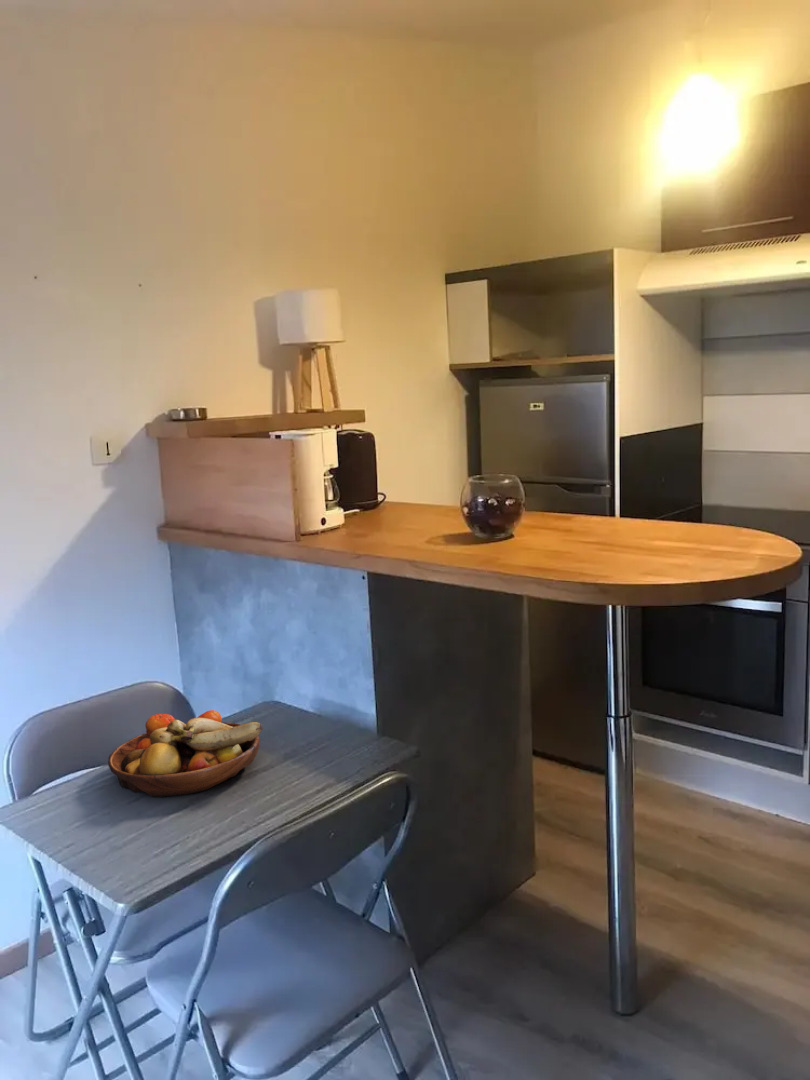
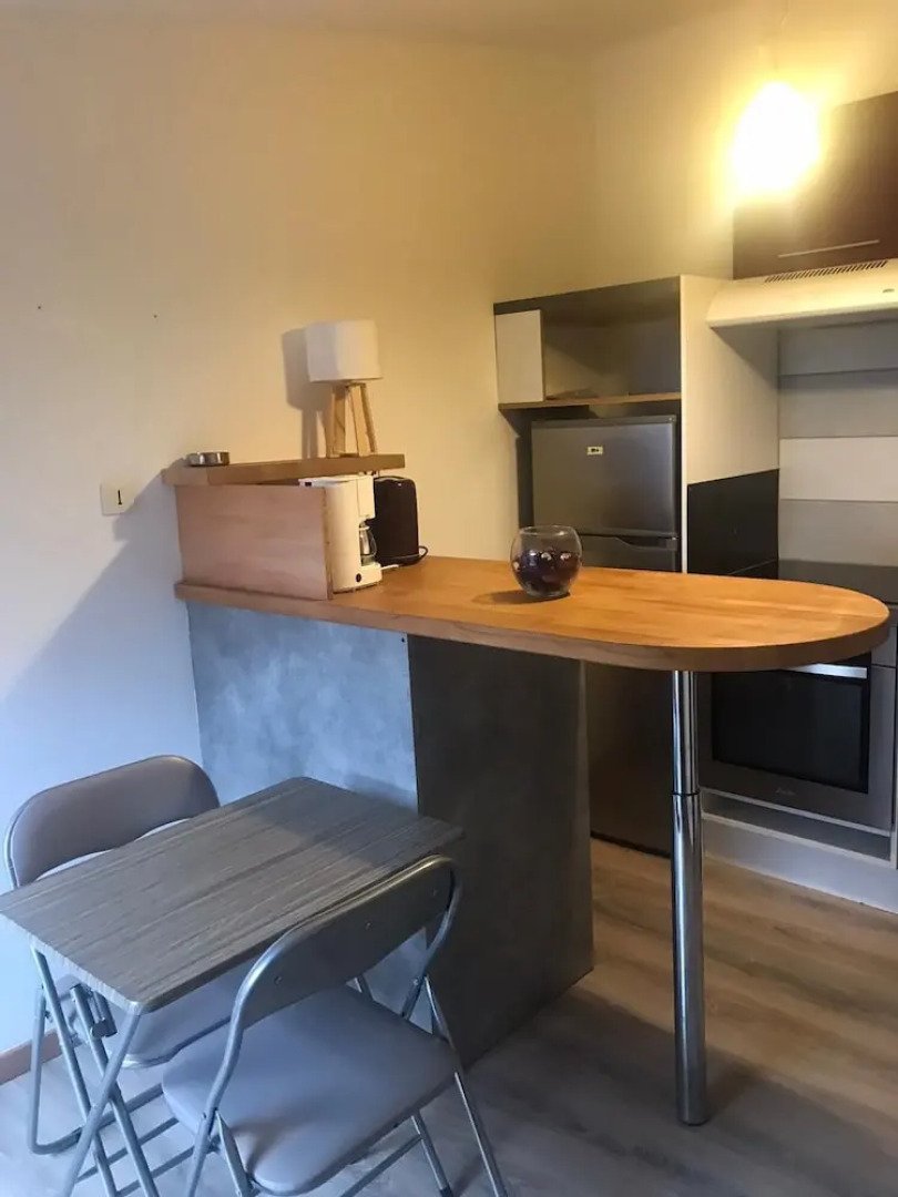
- fruit bowl (186, 741)
